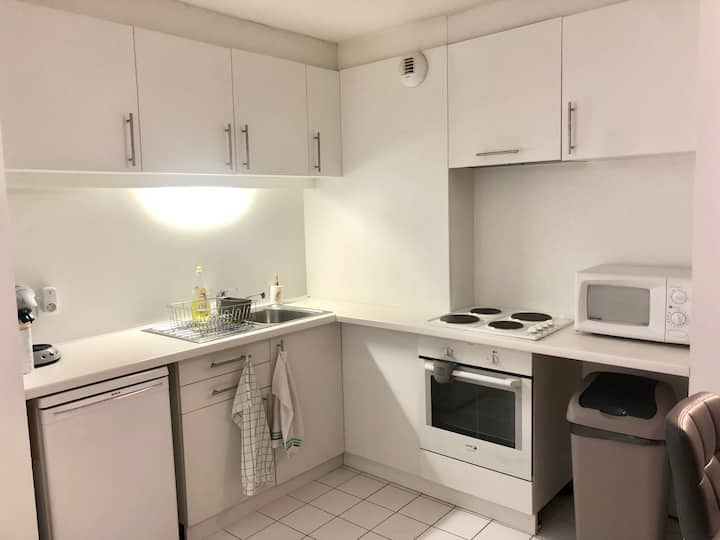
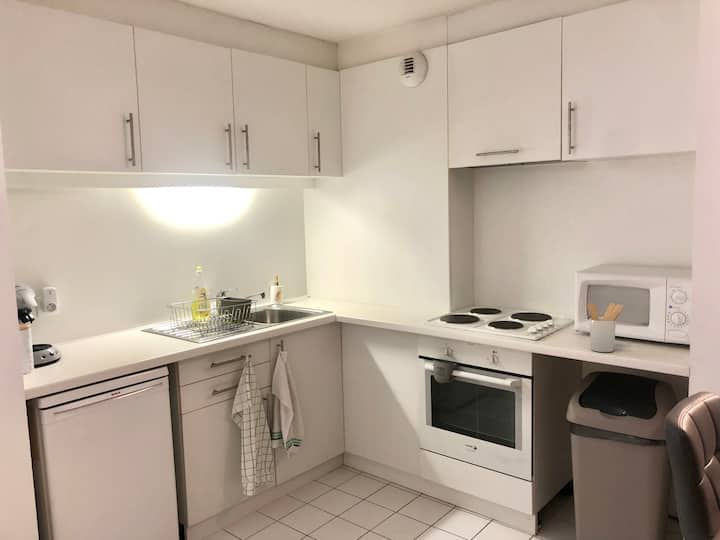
+ utensil holder (606, 326)
